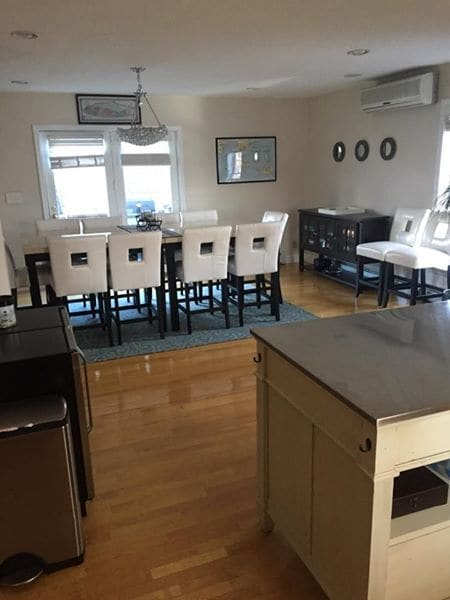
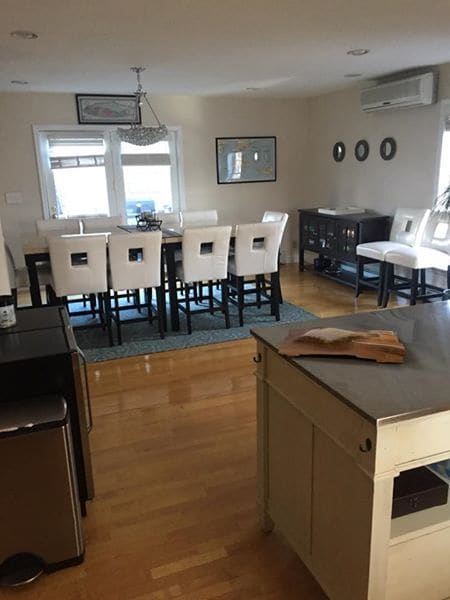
+ cutting board (339, 337)
